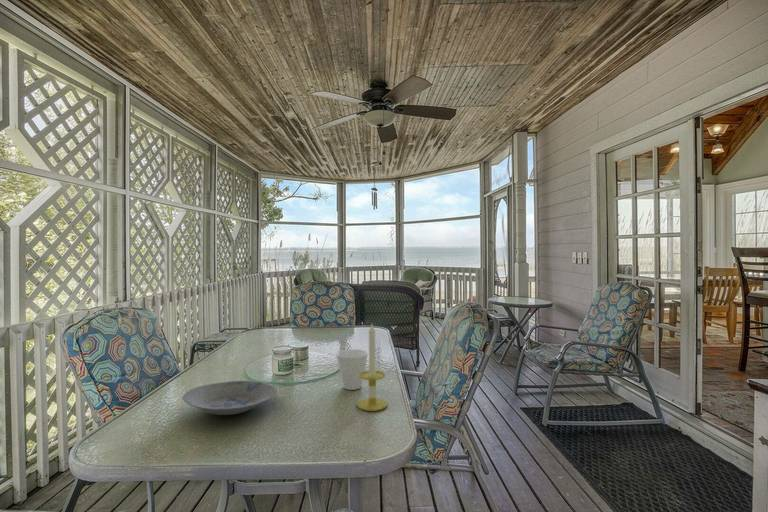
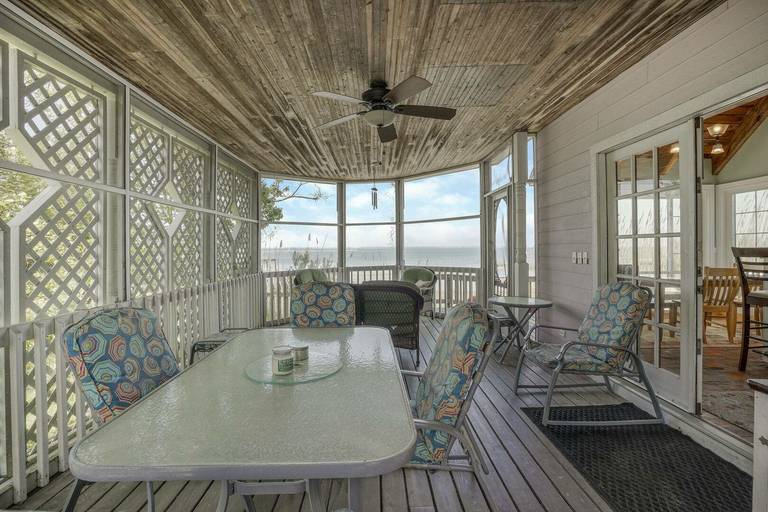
- candle (372, 363)
- bowl (232, 398)
- cup (352, 369)
